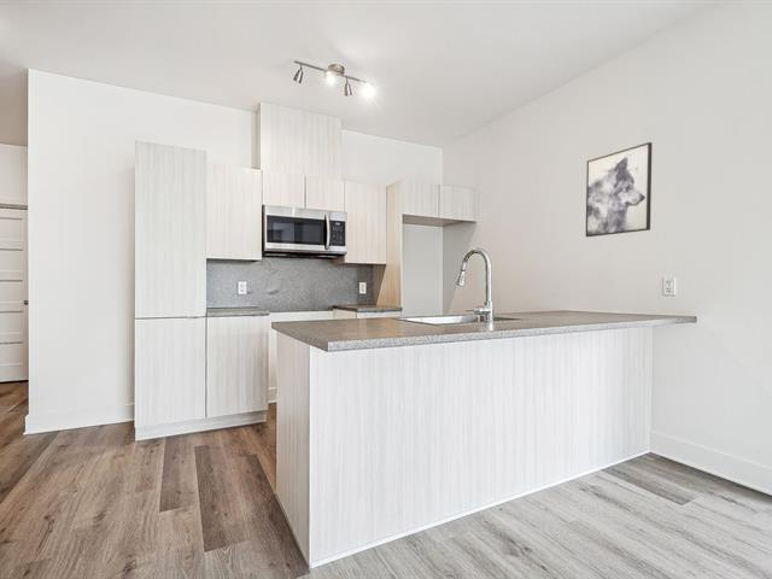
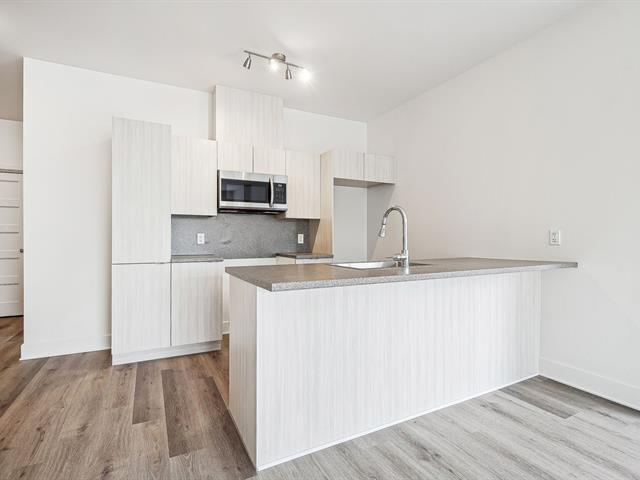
- wall art (616, 193)
